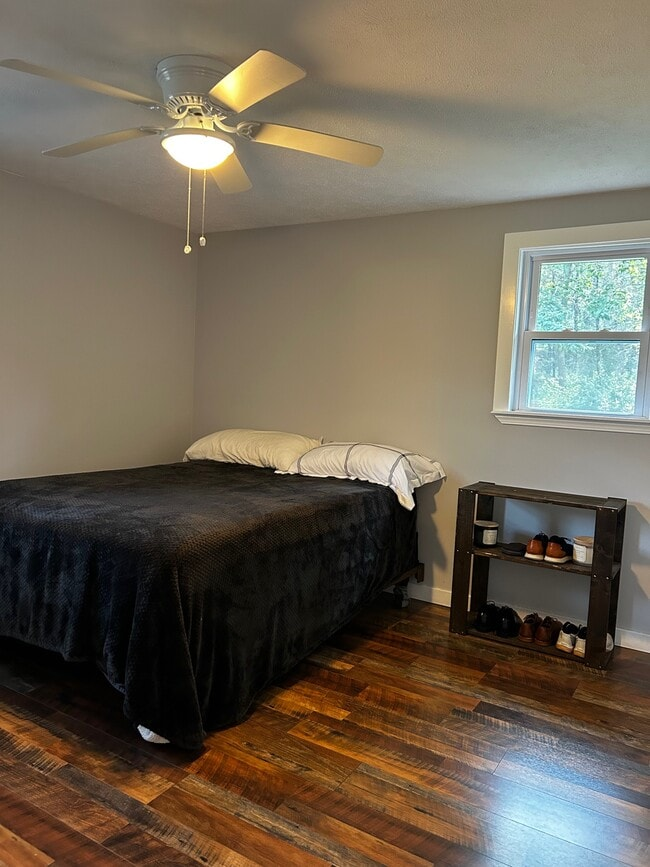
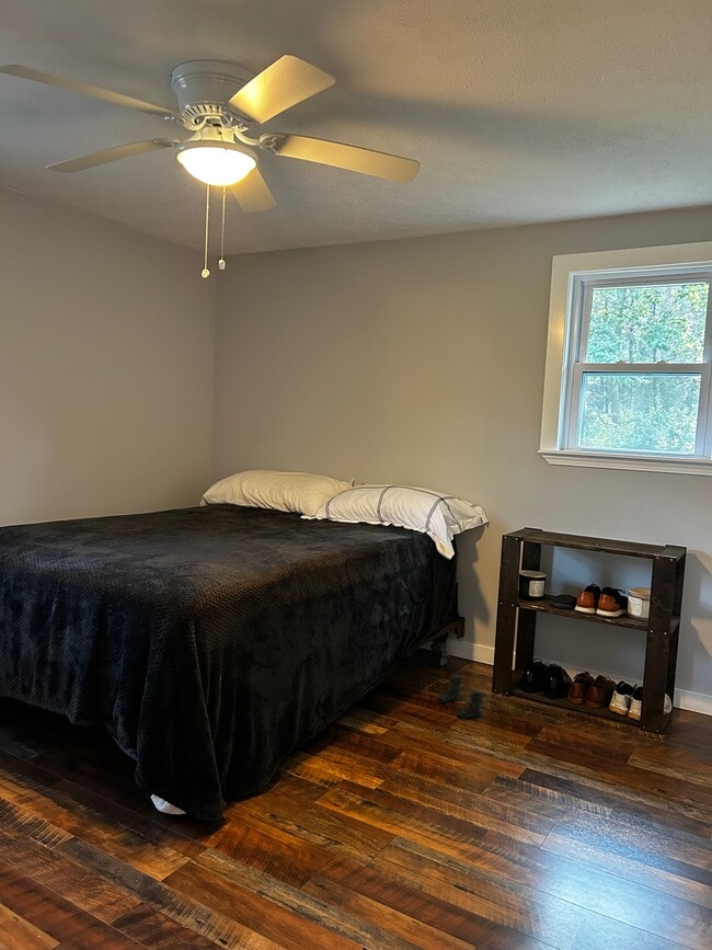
+ boots (460, 696)
